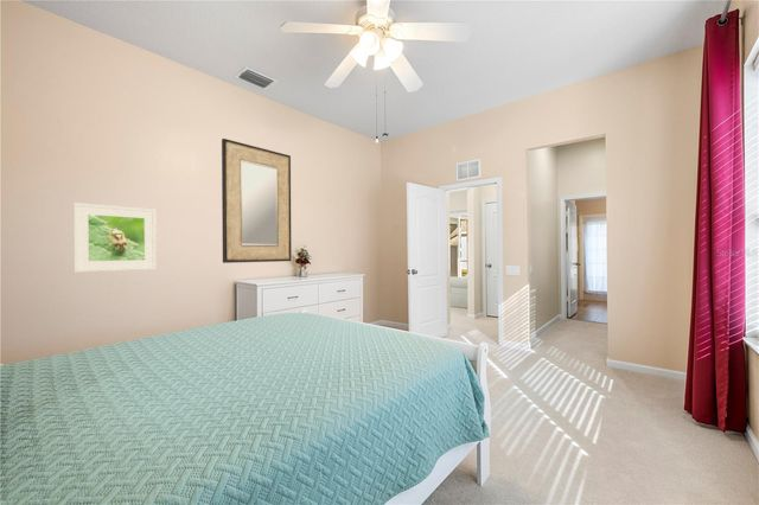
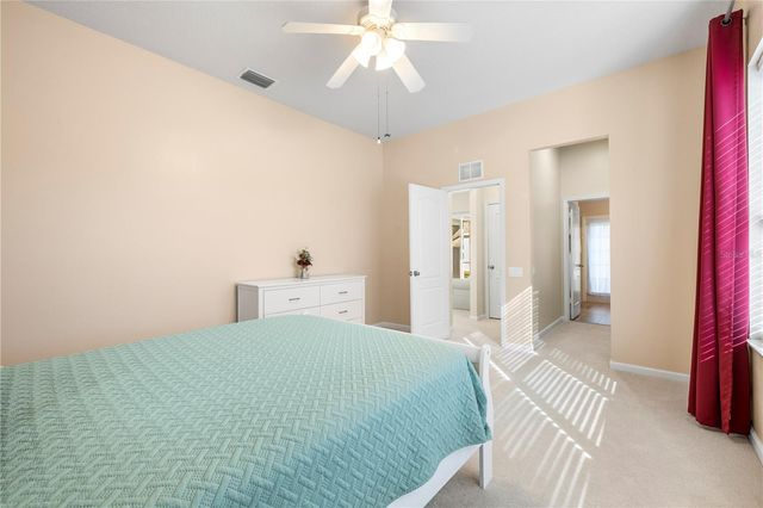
- home mirror (259, 204)
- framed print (117, 238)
